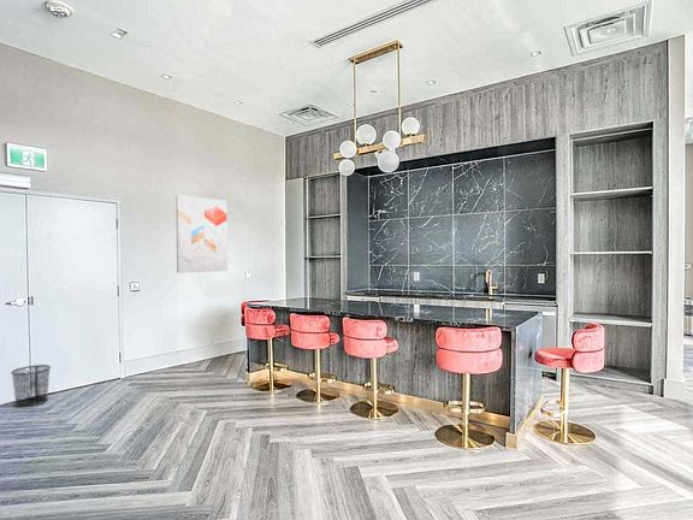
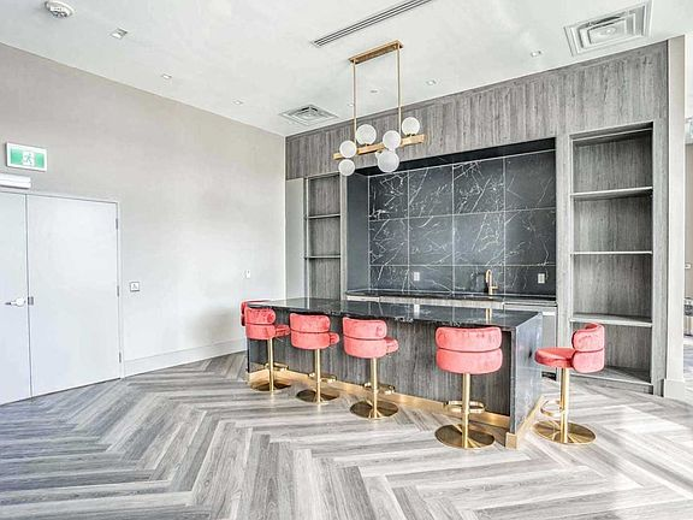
- wall art (202, 235)
- waste bin (31, 385)
